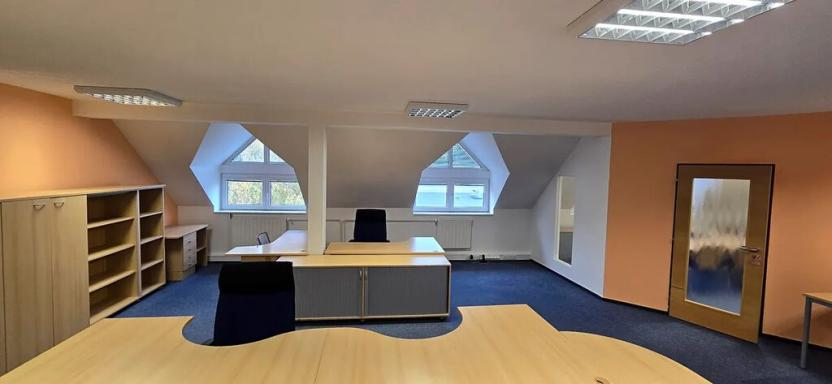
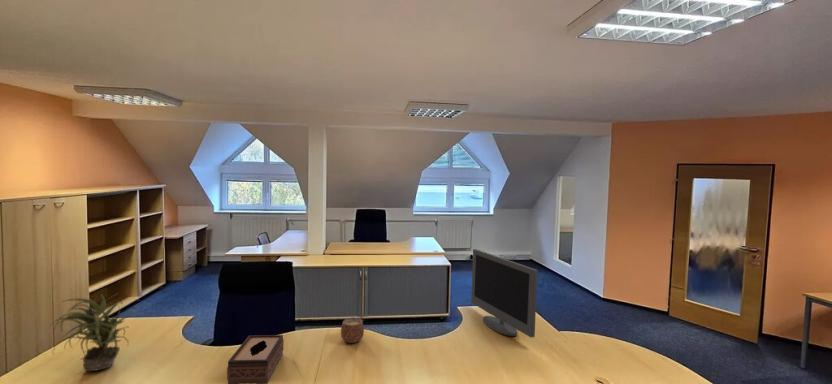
+ monitor (500, 292)
+ potted plant (93, 329)
+ mug (352, 328)
+ tissue box (257, 357)
